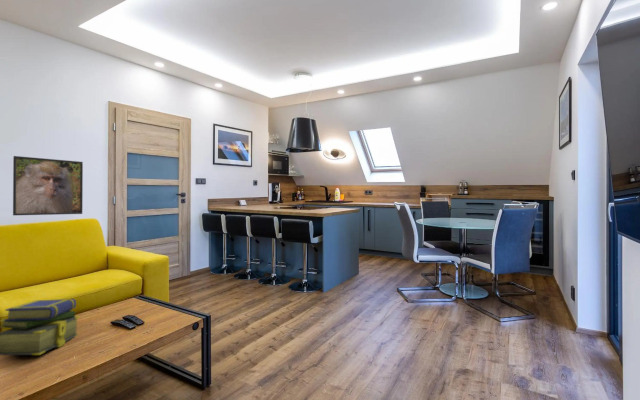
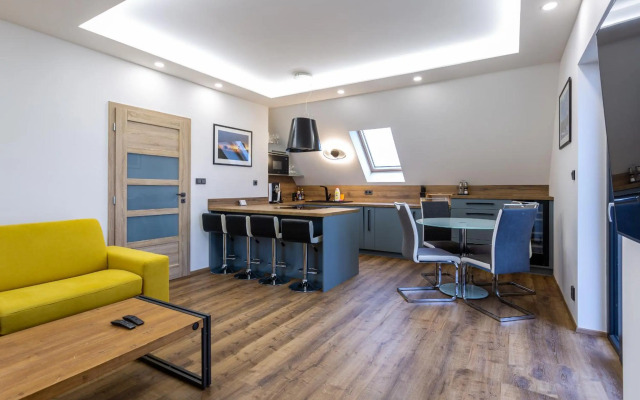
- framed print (50, 186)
- stack of books (40, 323)
